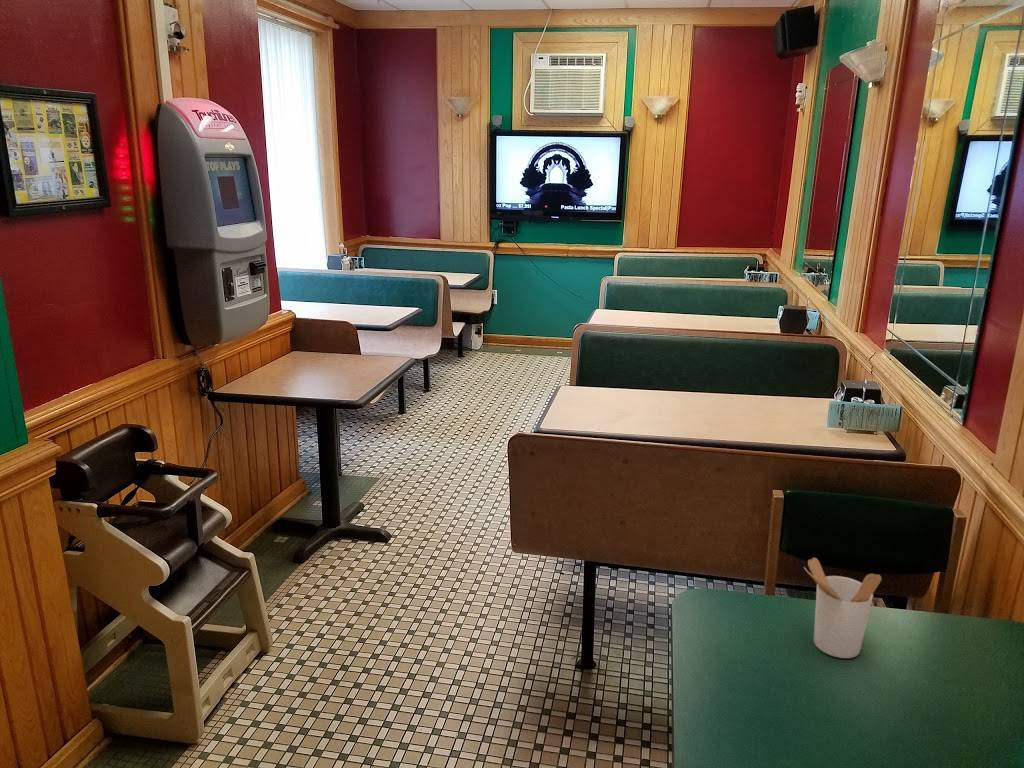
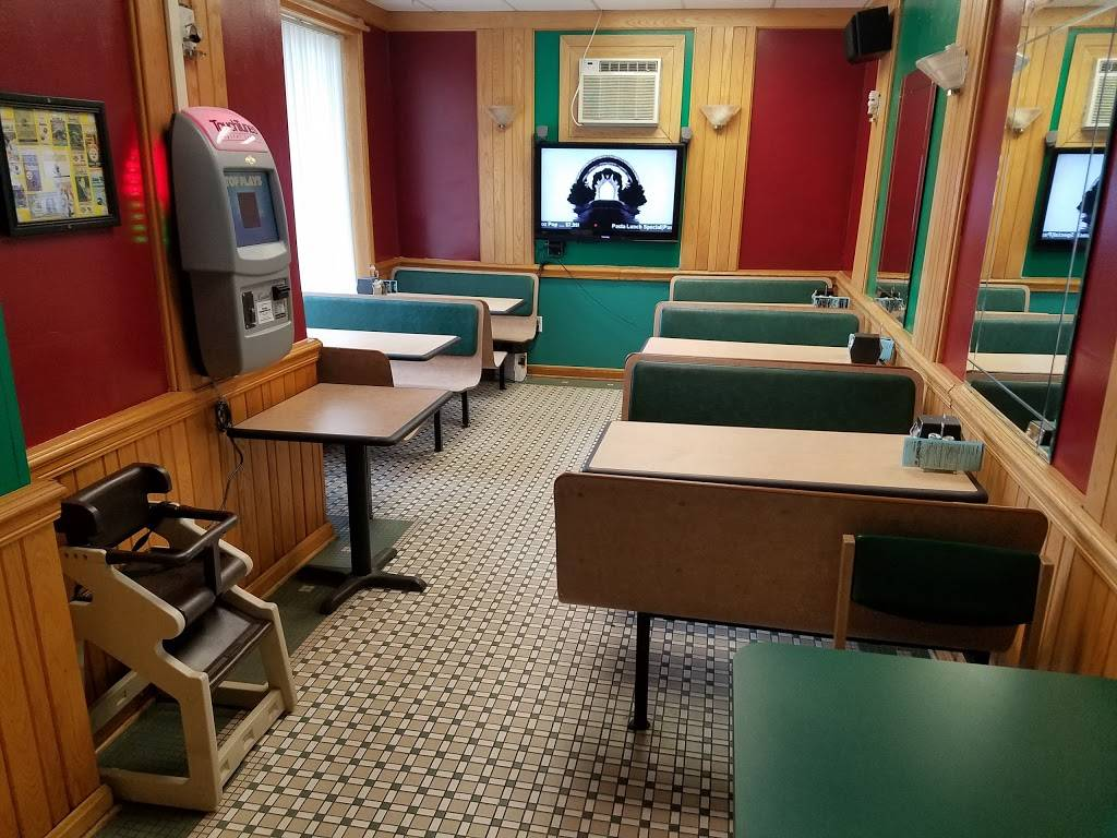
- utensil holder (833, 607)
